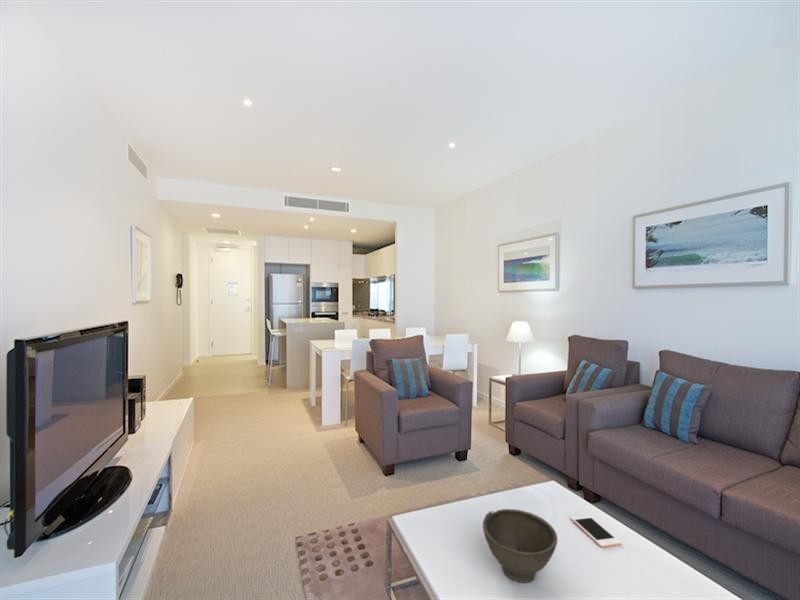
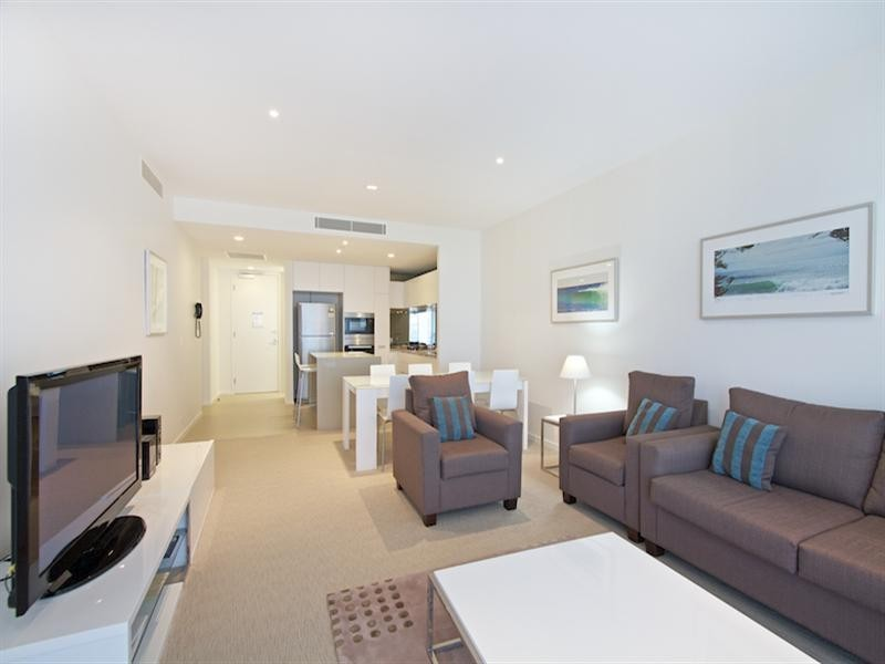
- cell phone (594, 530)
- bowl (518, 549)
